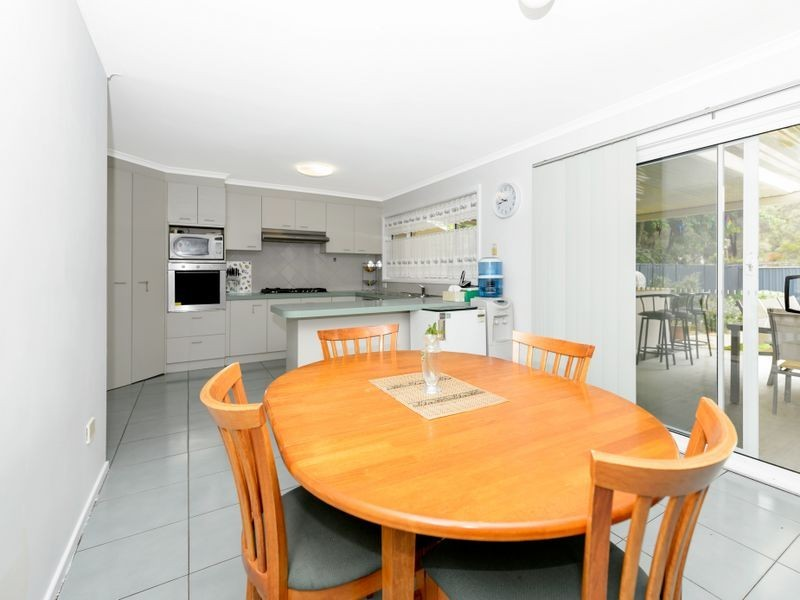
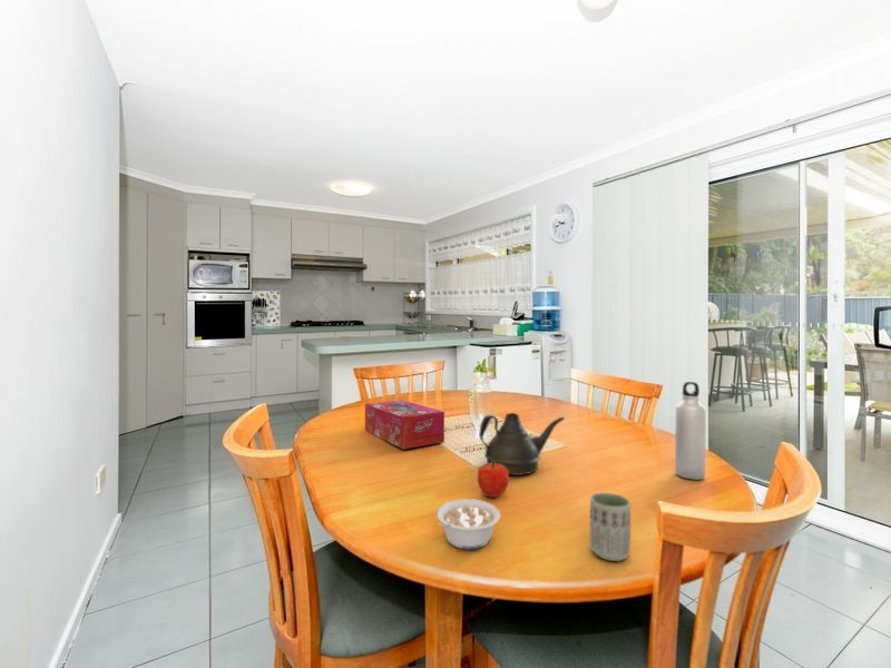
+ tissue box (402, 421)
+ legume (468, 523)
+ fruit (492, 479)
+ cup (609, 525)
+ teapot (522, 440)
+ water bottle (689, 429)
